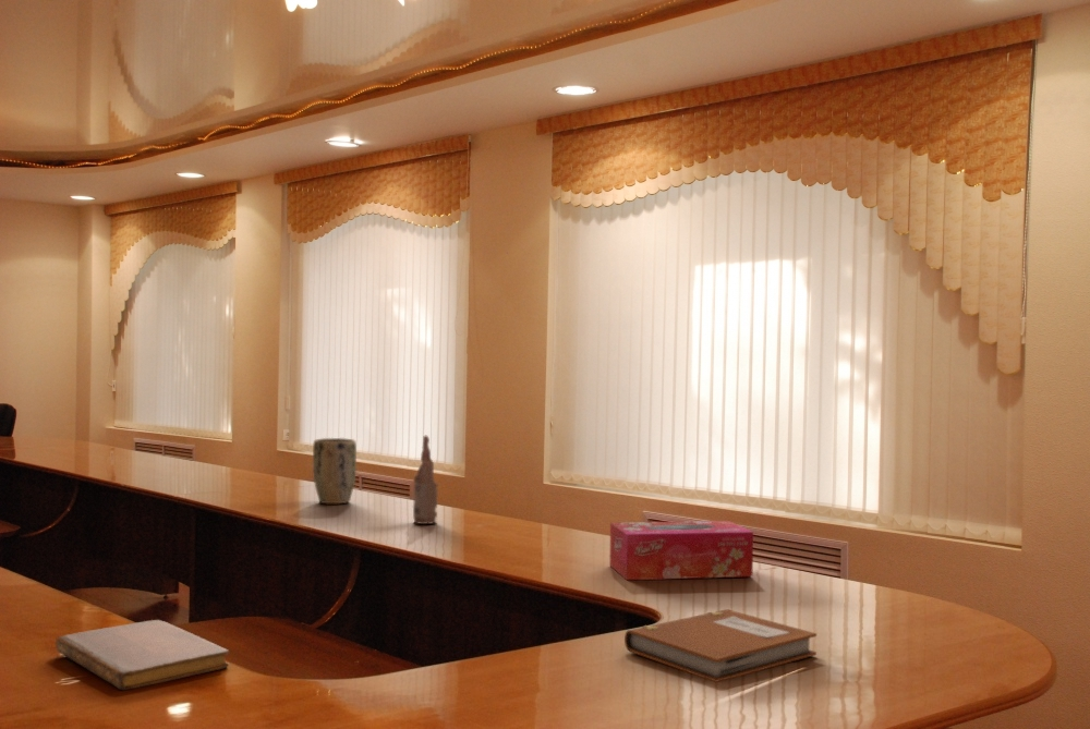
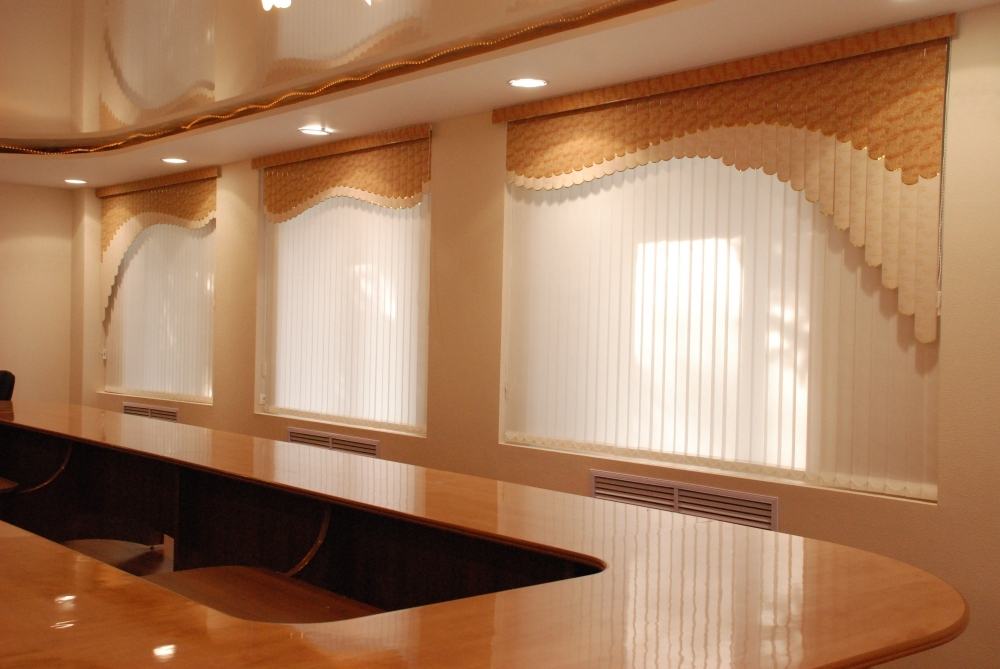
- tissue box (679, 548)
- bottle (424, 478)
- notebook (722, 641)
- plant pot (334, 471)
- notebook (141, 652)
